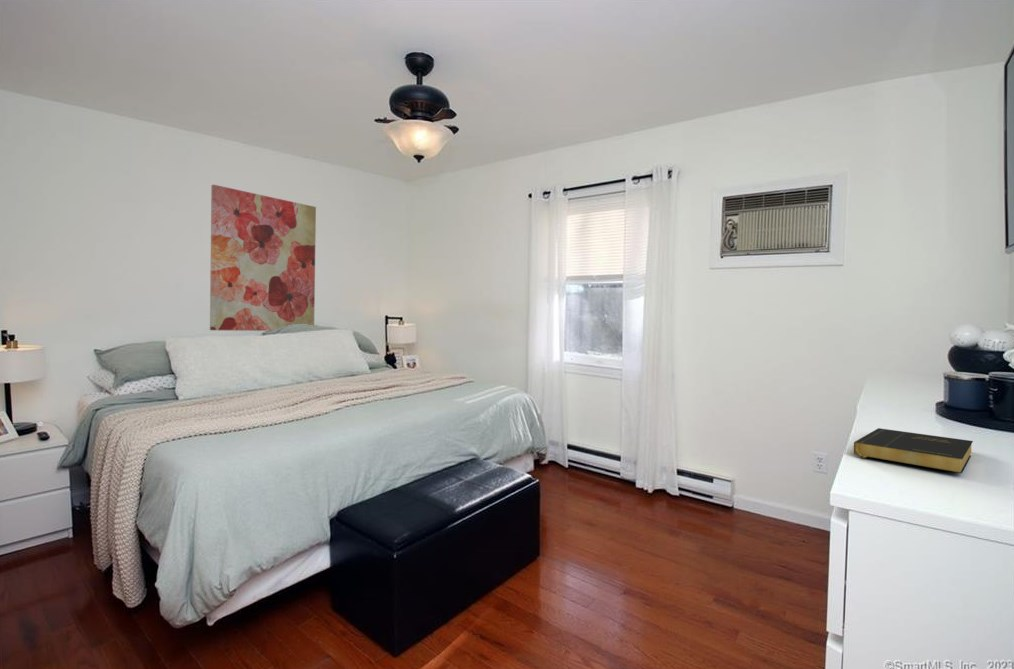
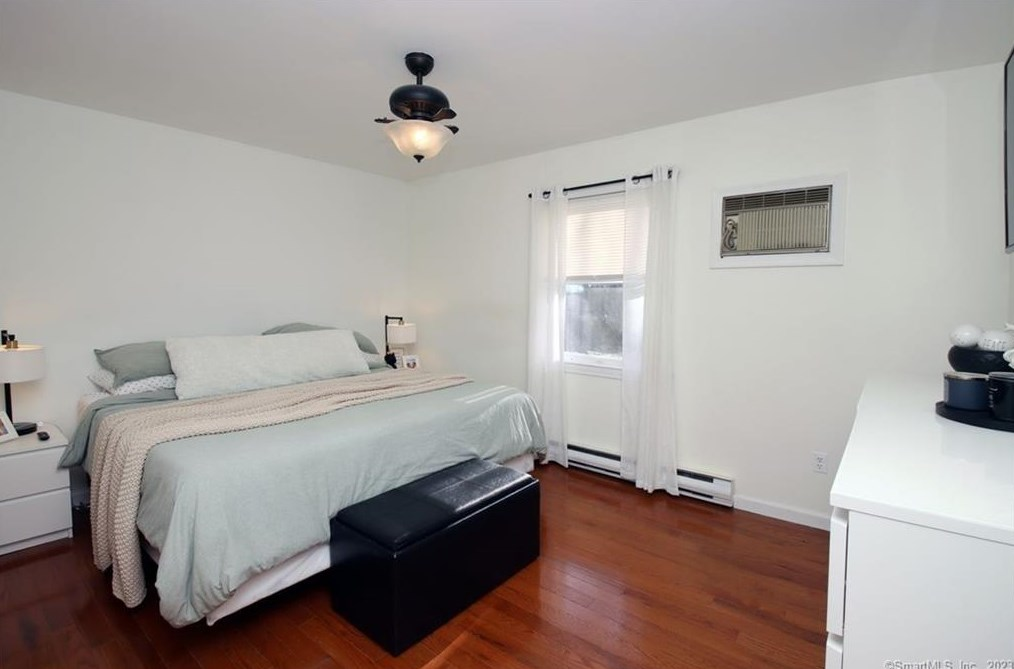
- book (913, 448)
- wall art (266, 263)
